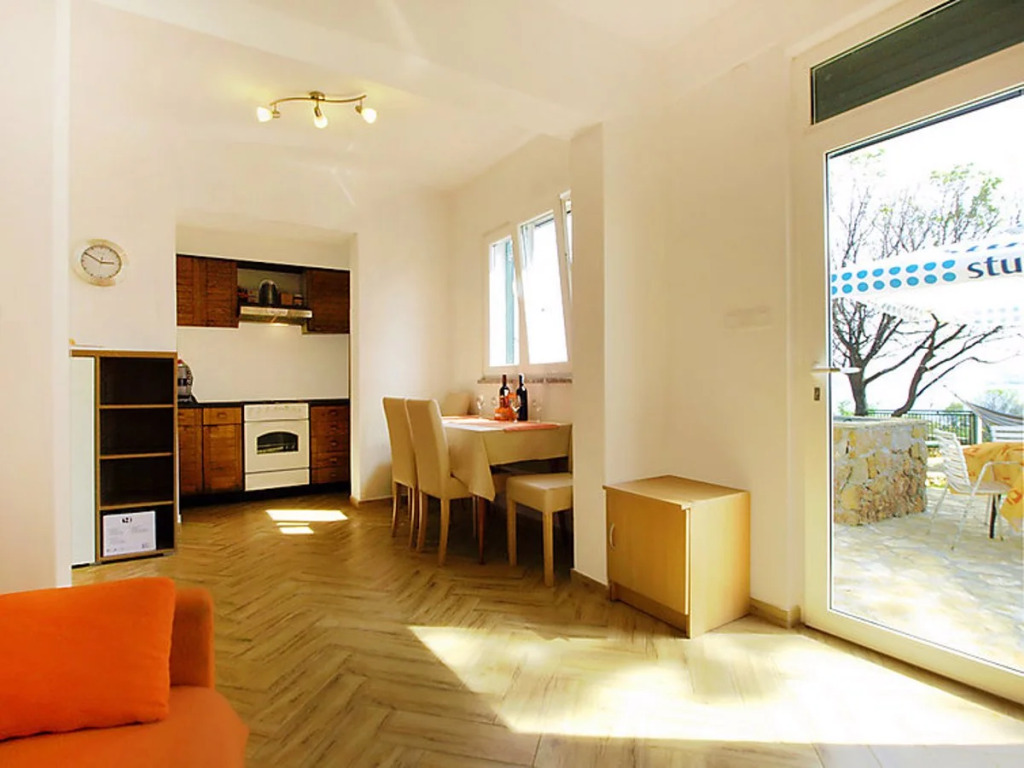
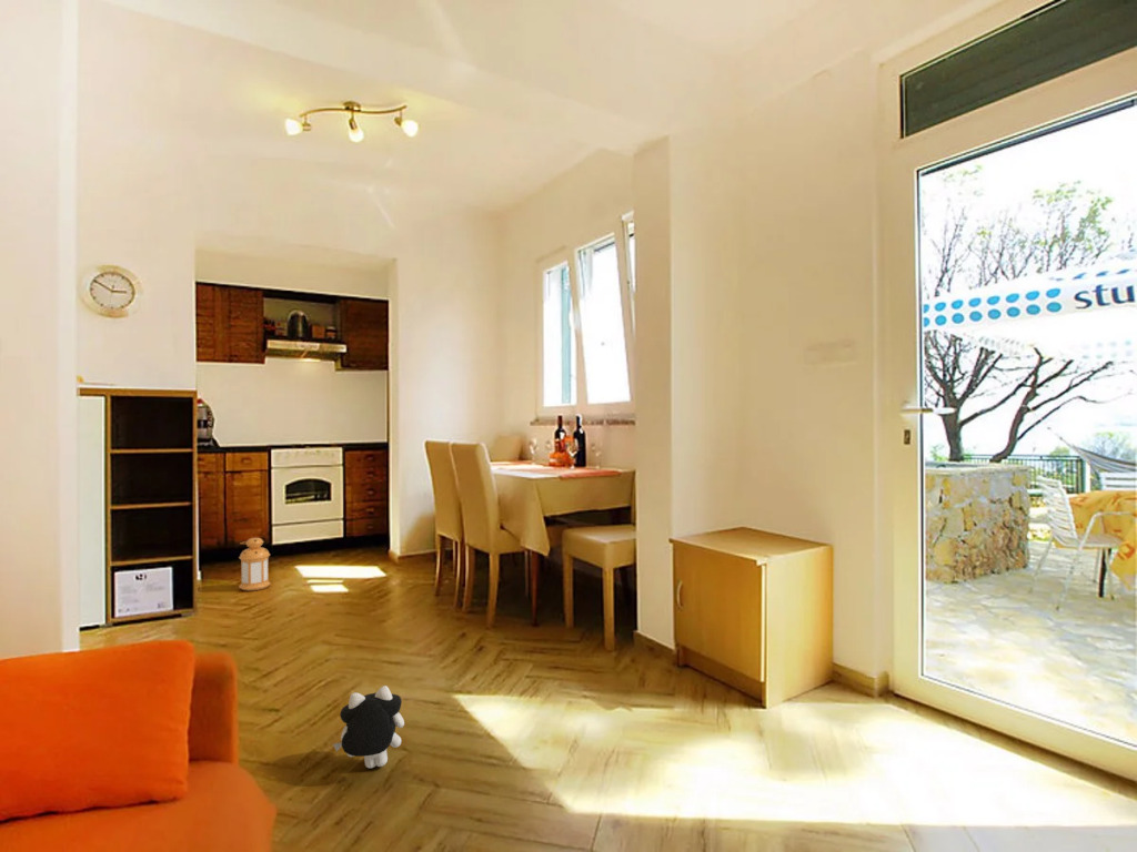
+ lantern (254, 562)
+ plush toy (369, 729)
